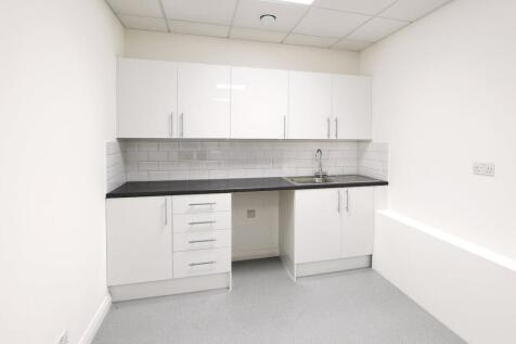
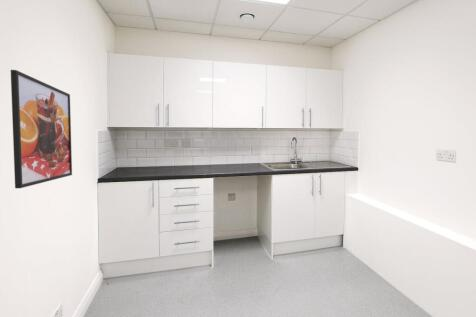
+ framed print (47, 132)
